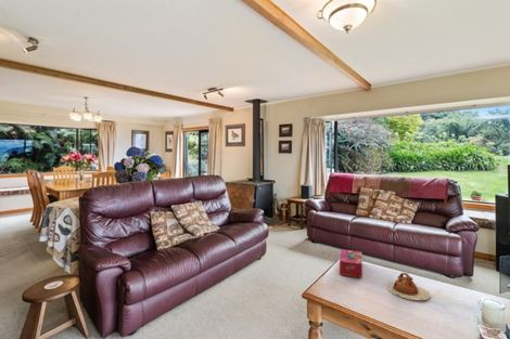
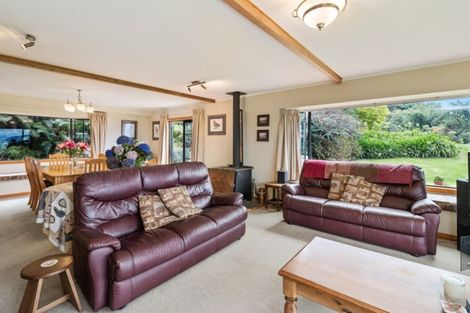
- tissue box (350, 262)
- teapot (407, 282)
